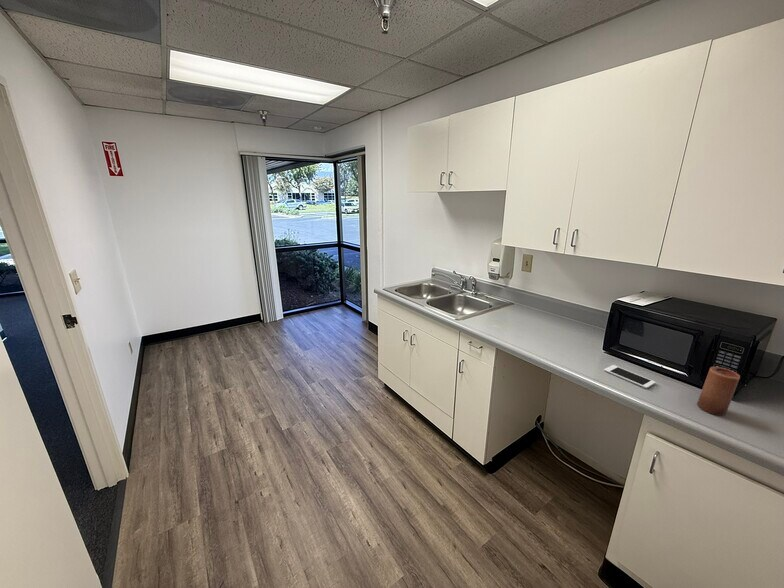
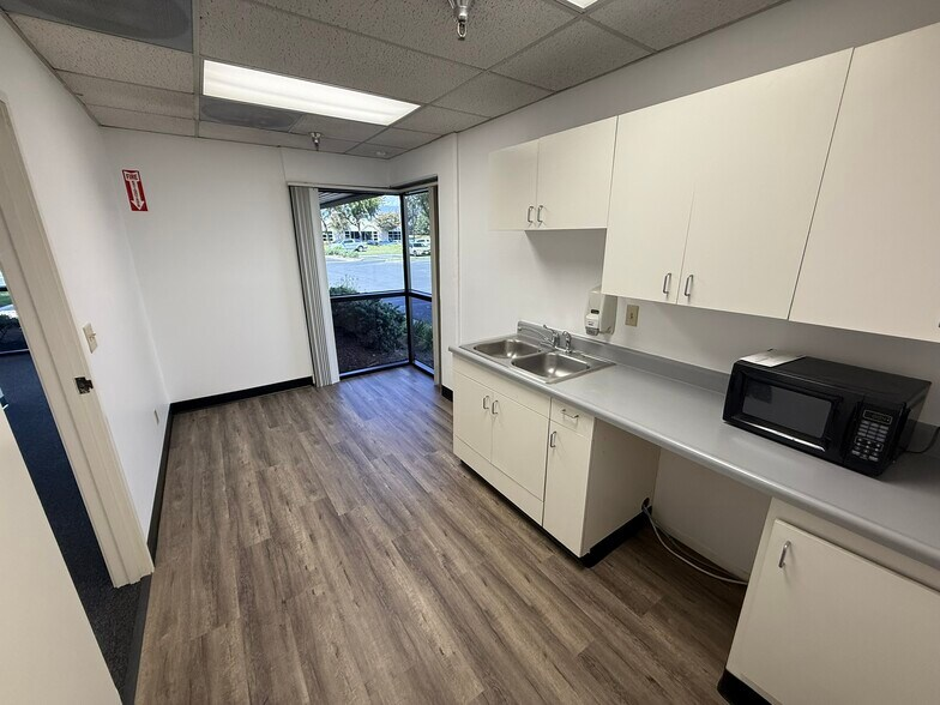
- candle (717, 390)
- cell phone (628, 376)
